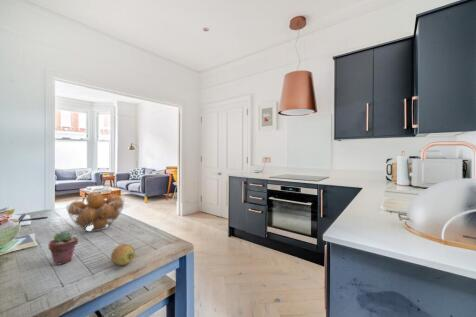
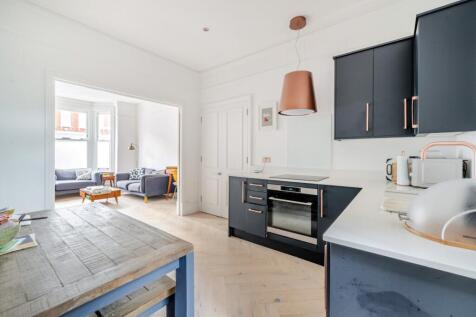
- potted succulent (63, 246)
- fruit basket (97, 210)
- apple (122, 253)
